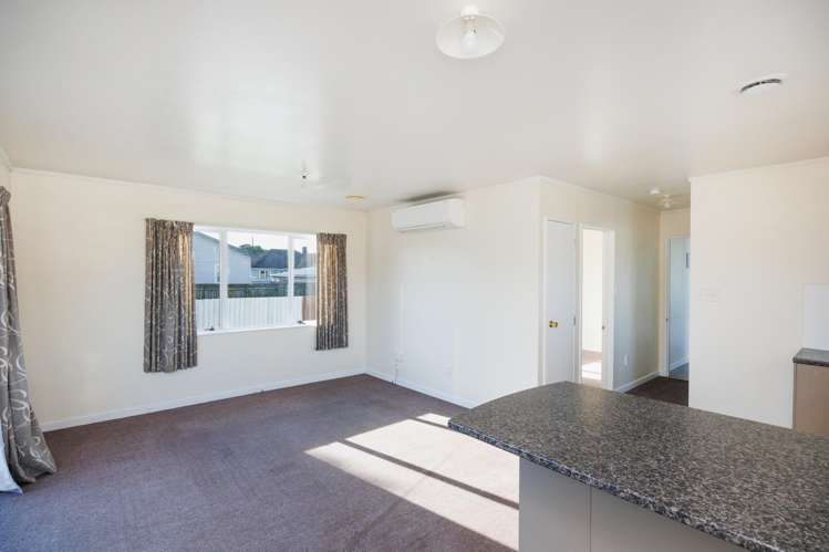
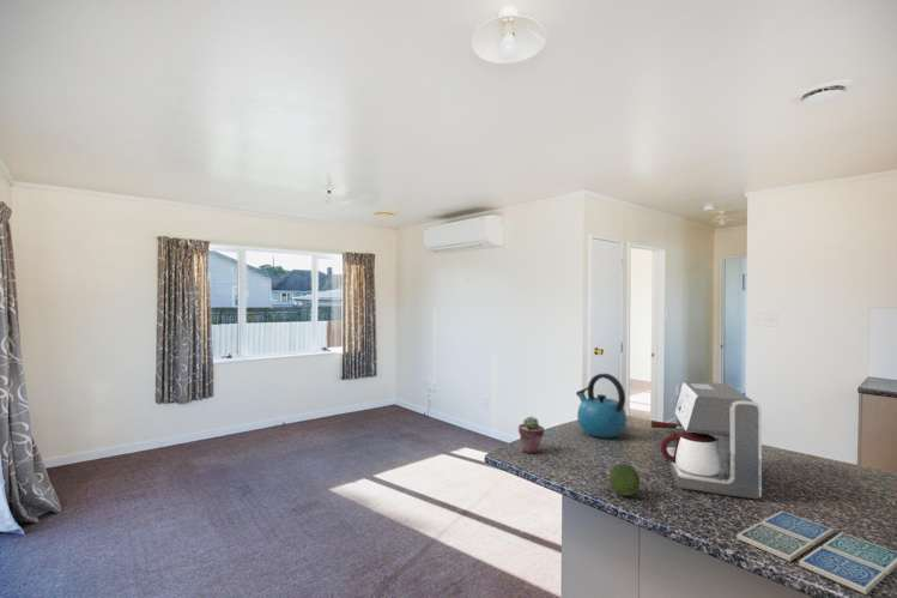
+ drink coaster (818, 548)
+ kettle (599, 403)
+ fruit (624, 479)
+ potted succulent (531, 433)
+ coffee maker (710, 433)
